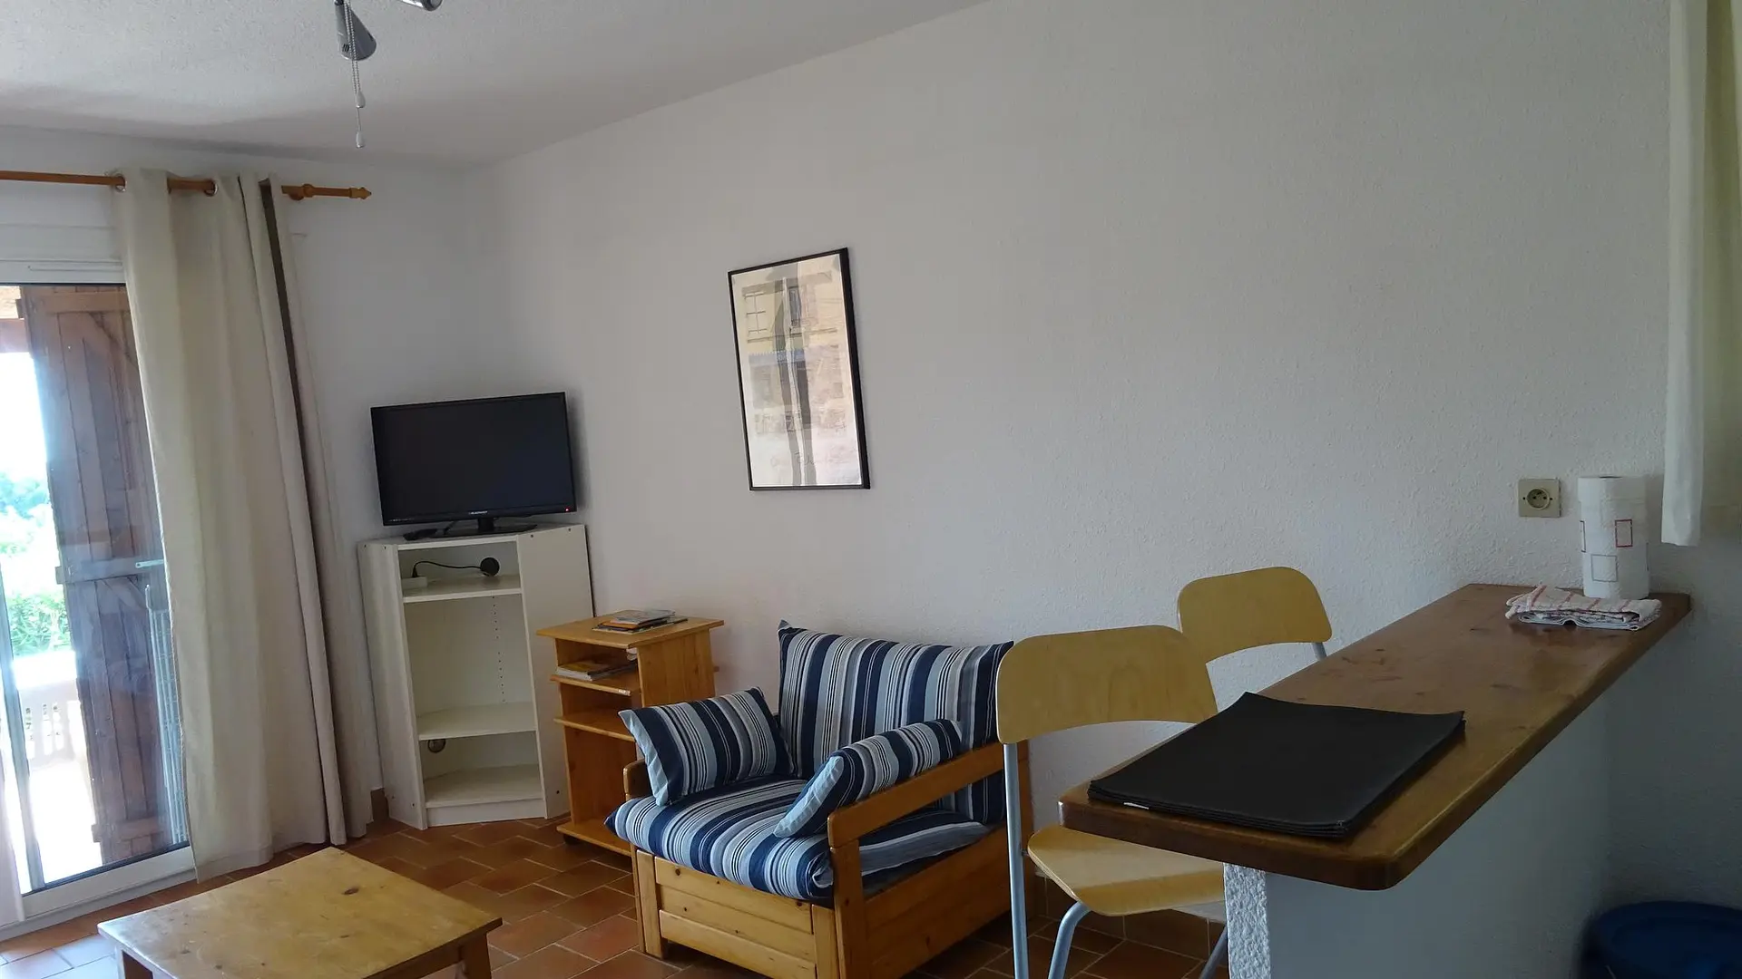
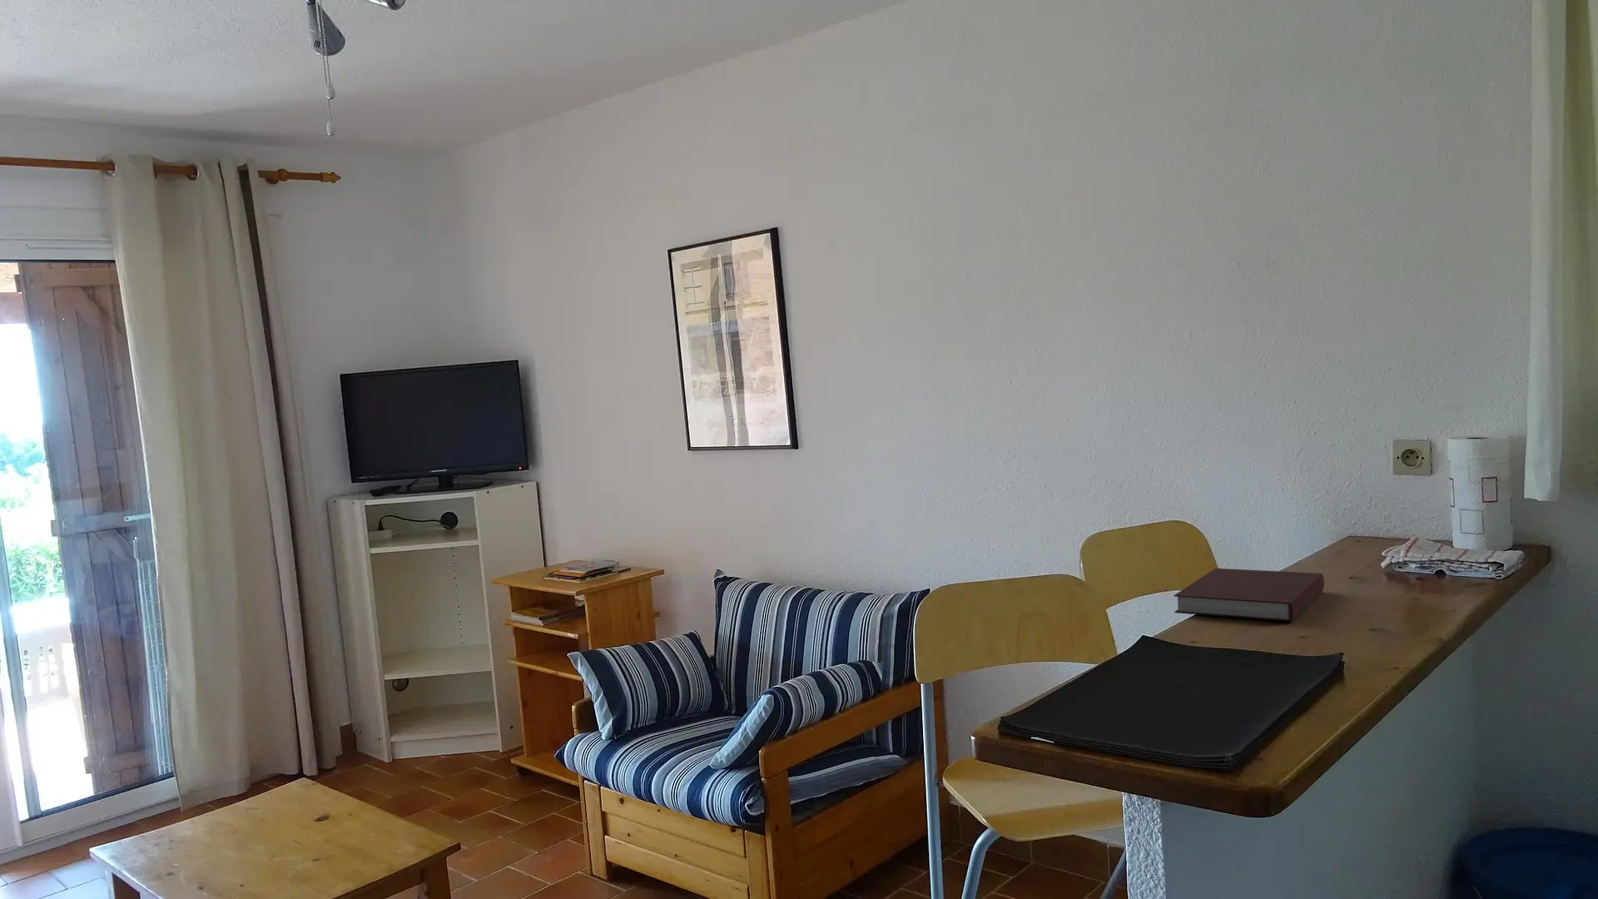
+ notebook (1250, 593)
